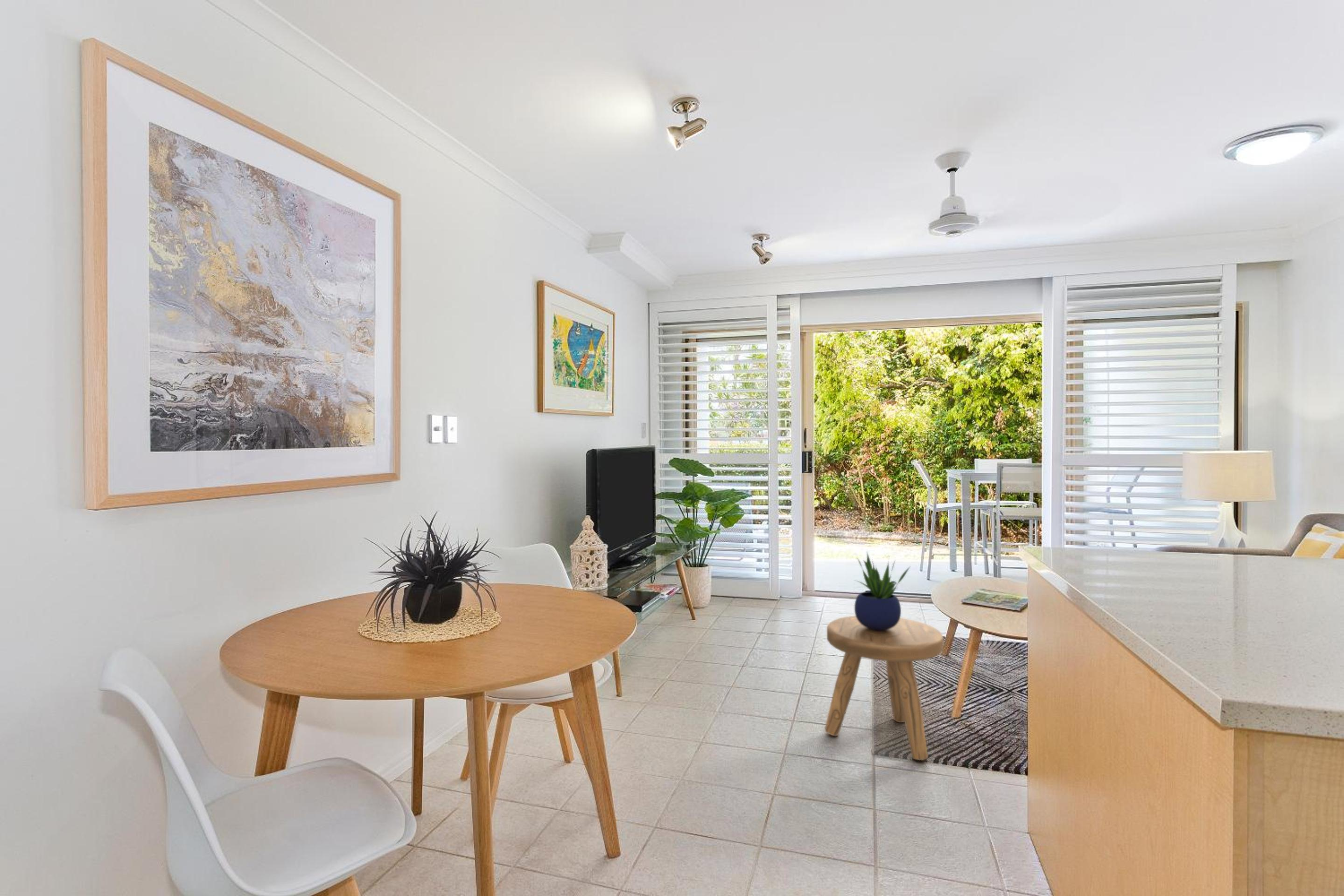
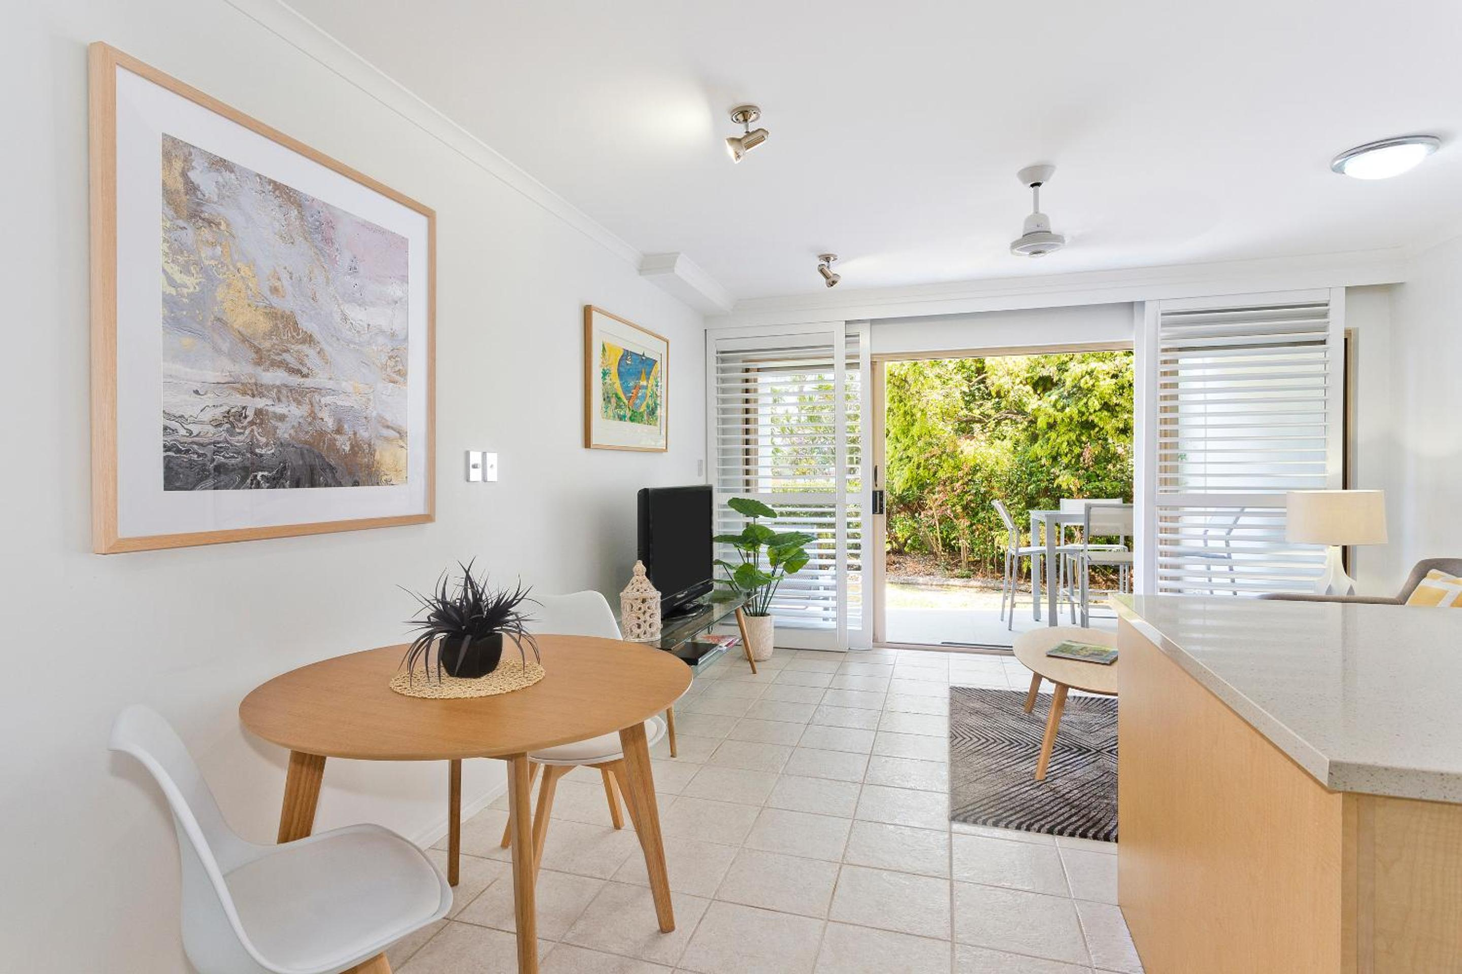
- stool (888, 681)
- potted plant (881, 590)
